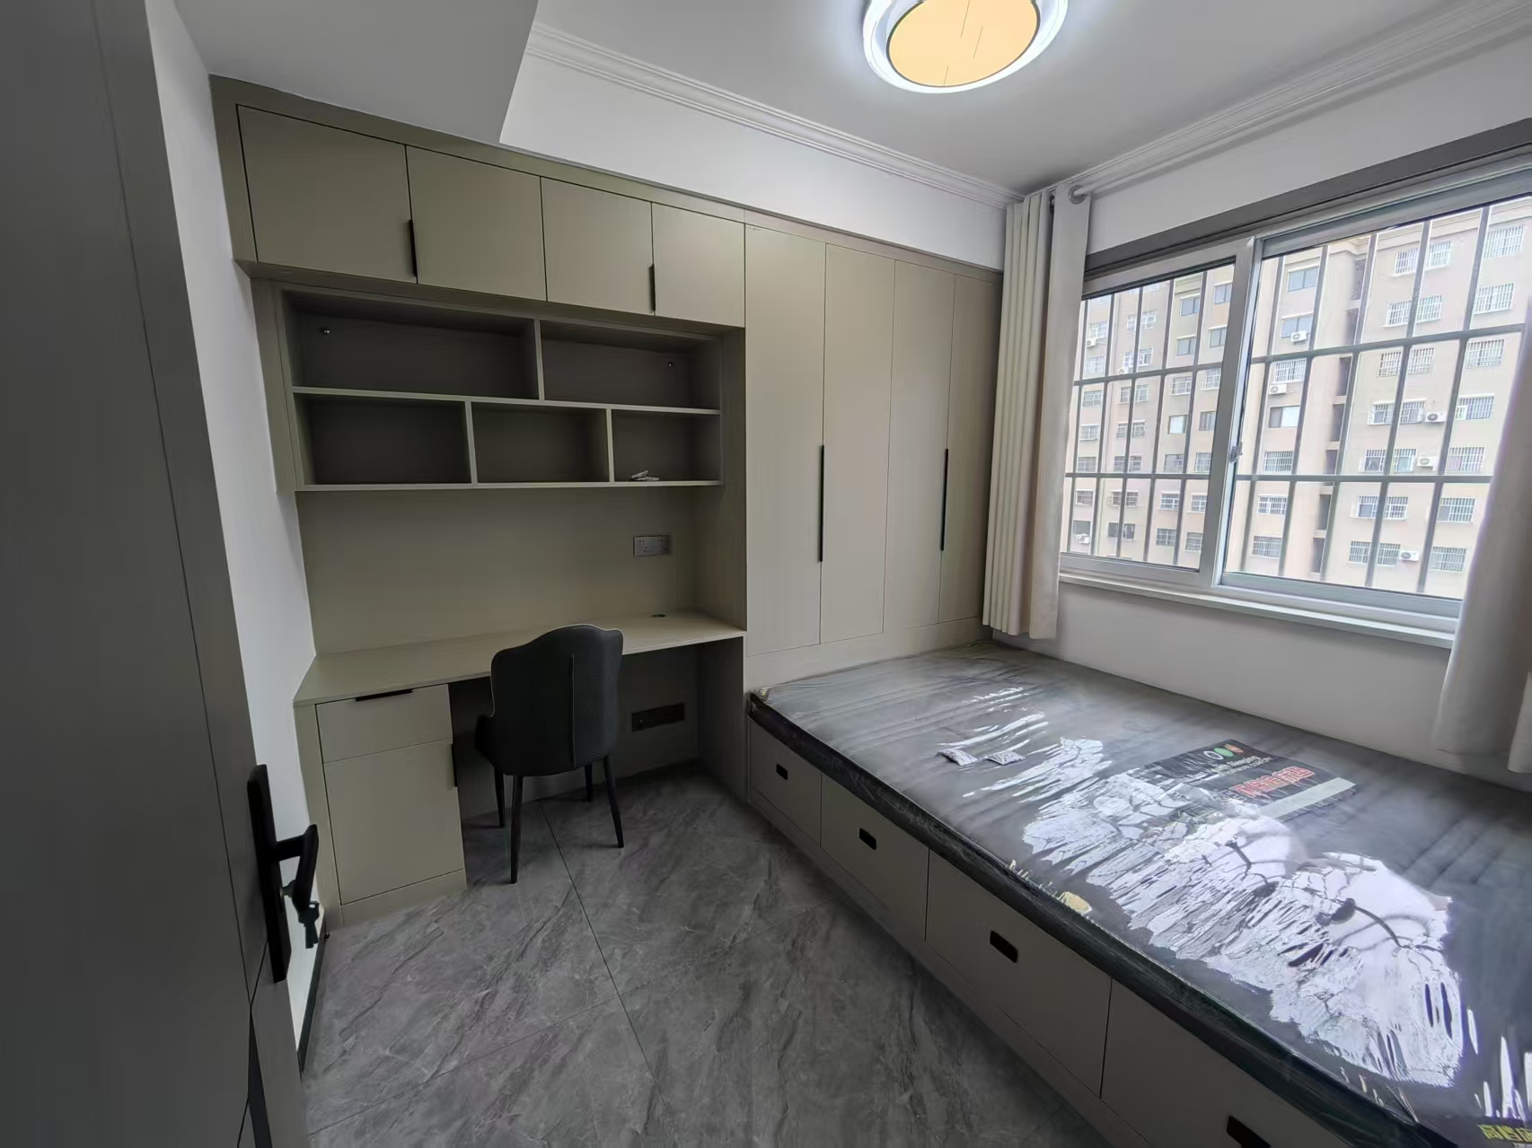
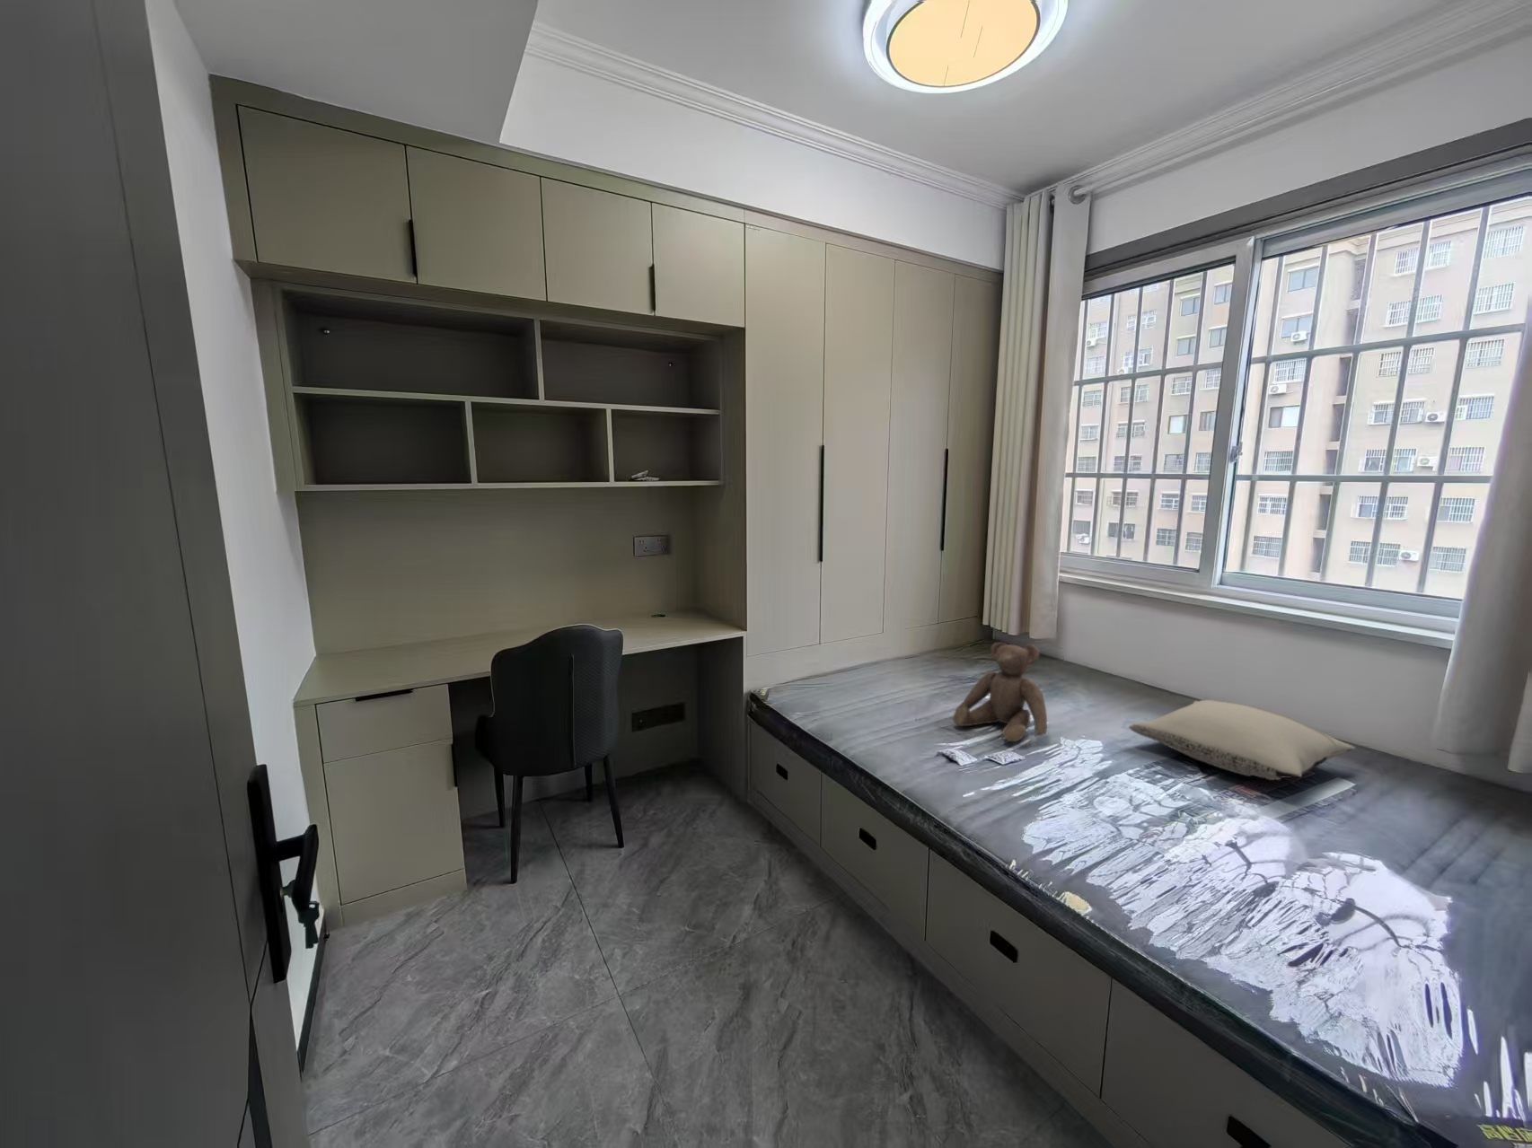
+ teddy bear (1000, 689)
+ pillow (1238, 736)
